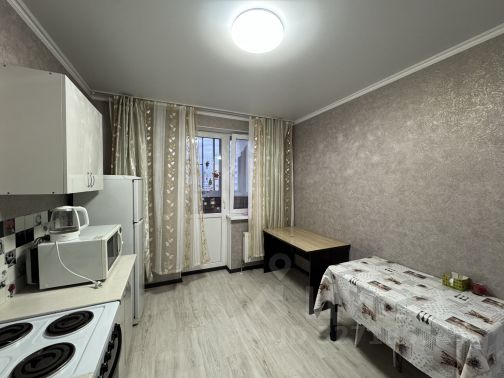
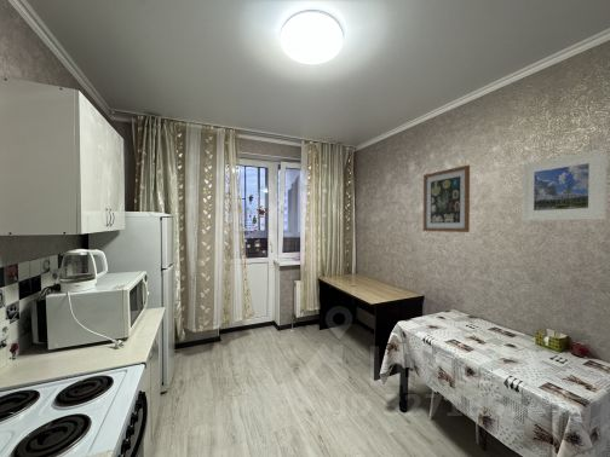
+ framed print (559, 189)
+ wall art (444, 201)
